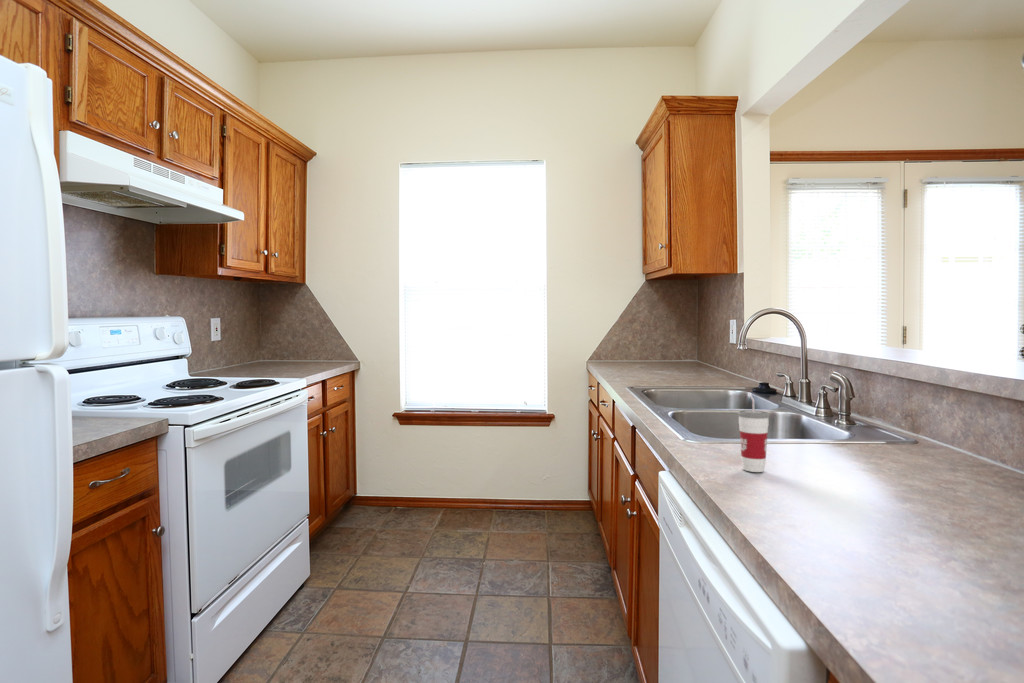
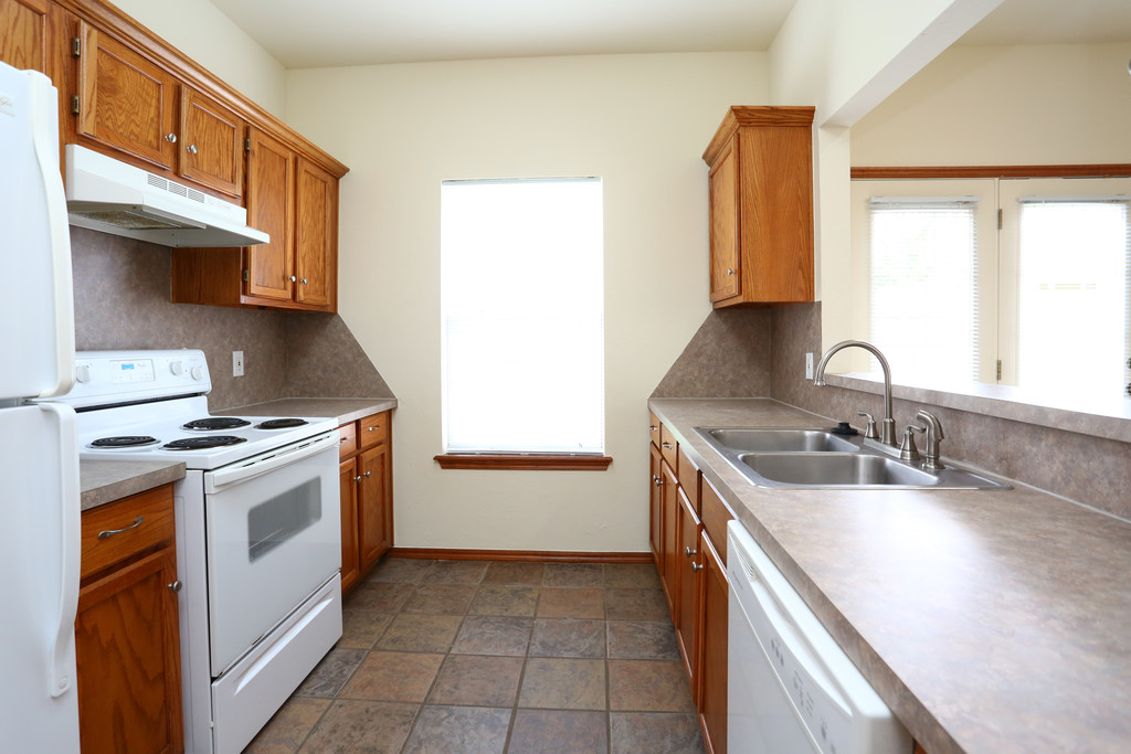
- cup (753, 431)
